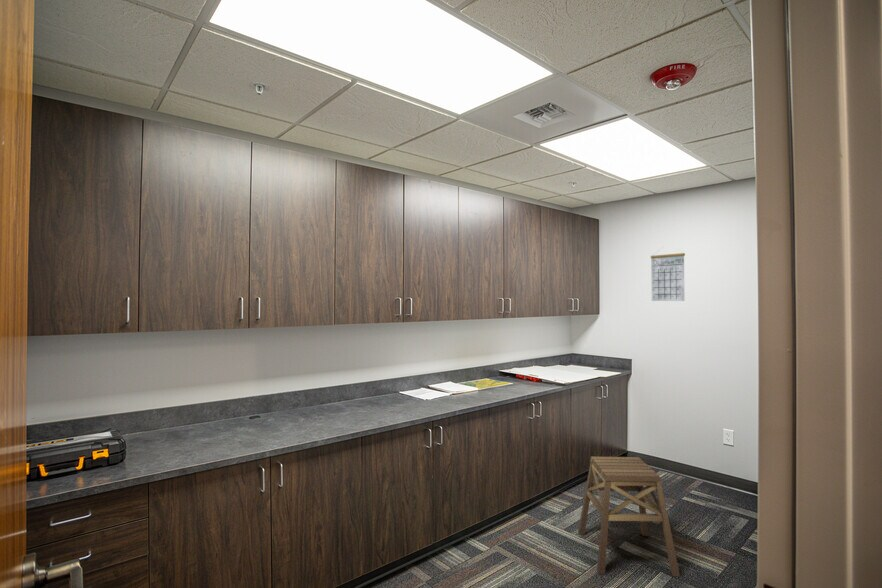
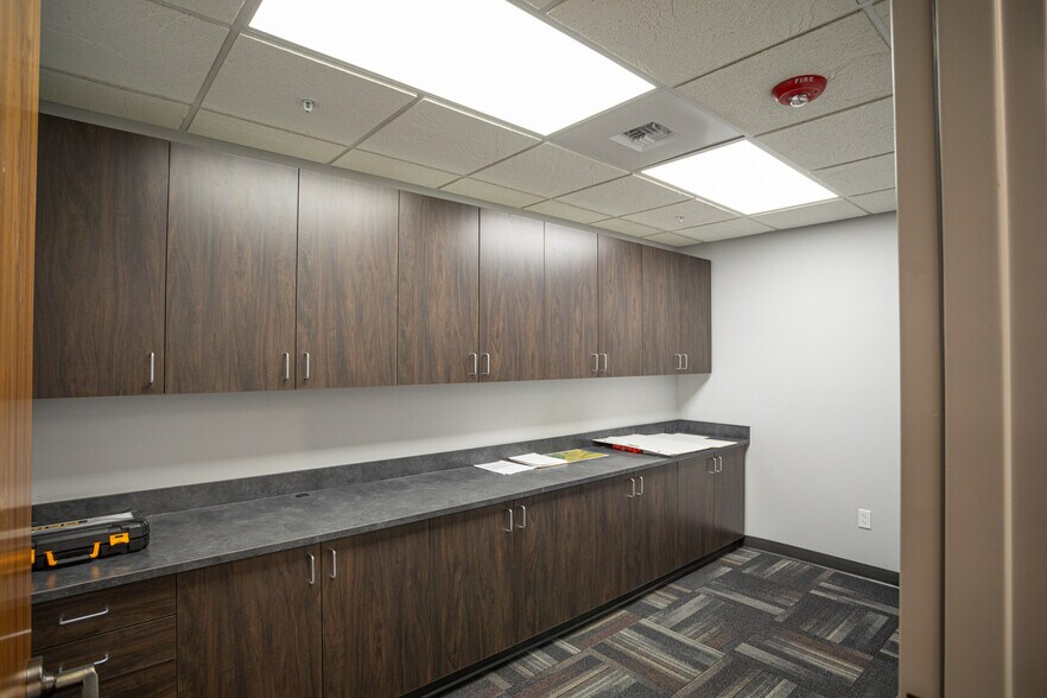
- calendar (667, 272)
- stool (623, 507)
